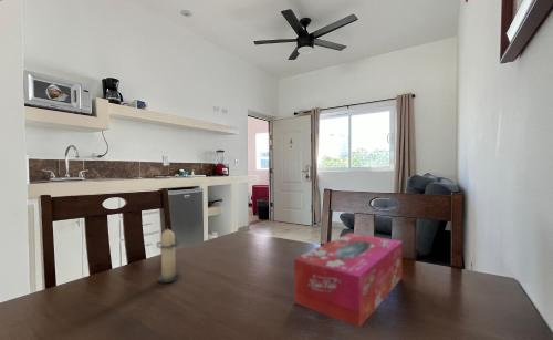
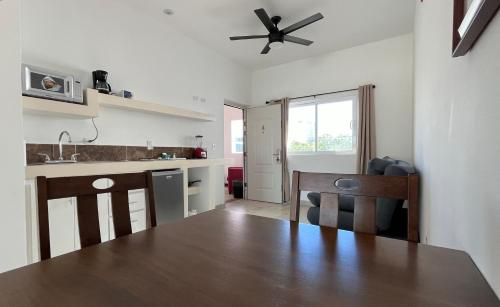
- candle (167, 253)
- tissue box (353, 268)
